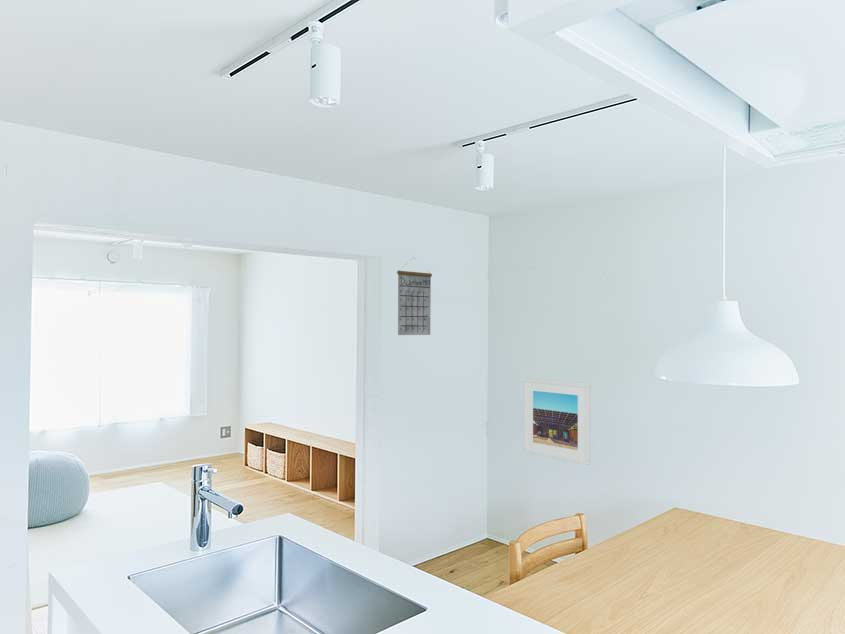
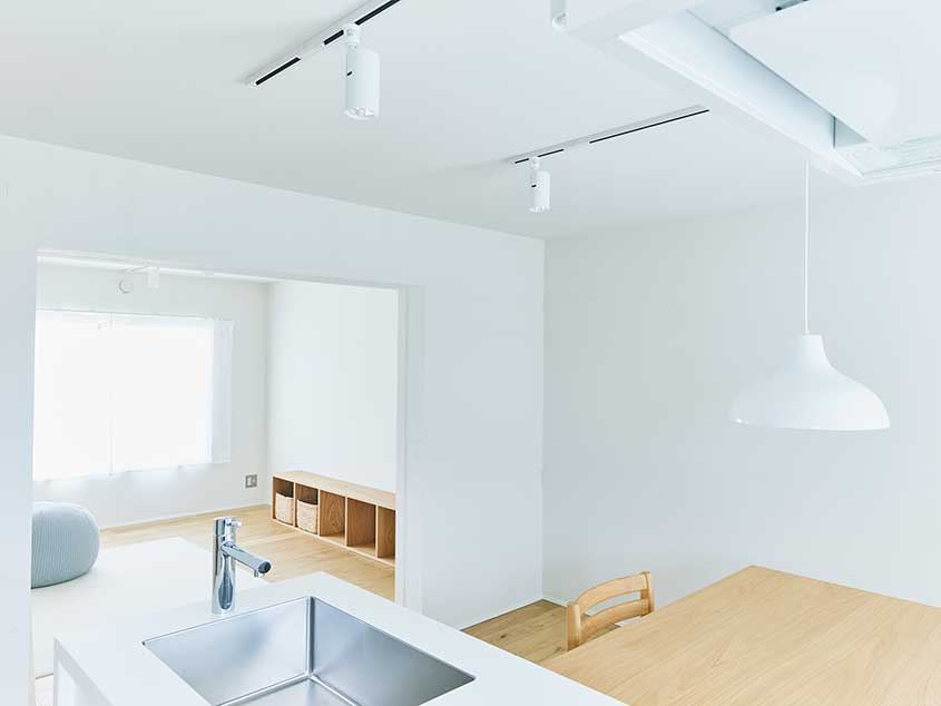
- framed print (555, 419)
- calendar (414, 296)
